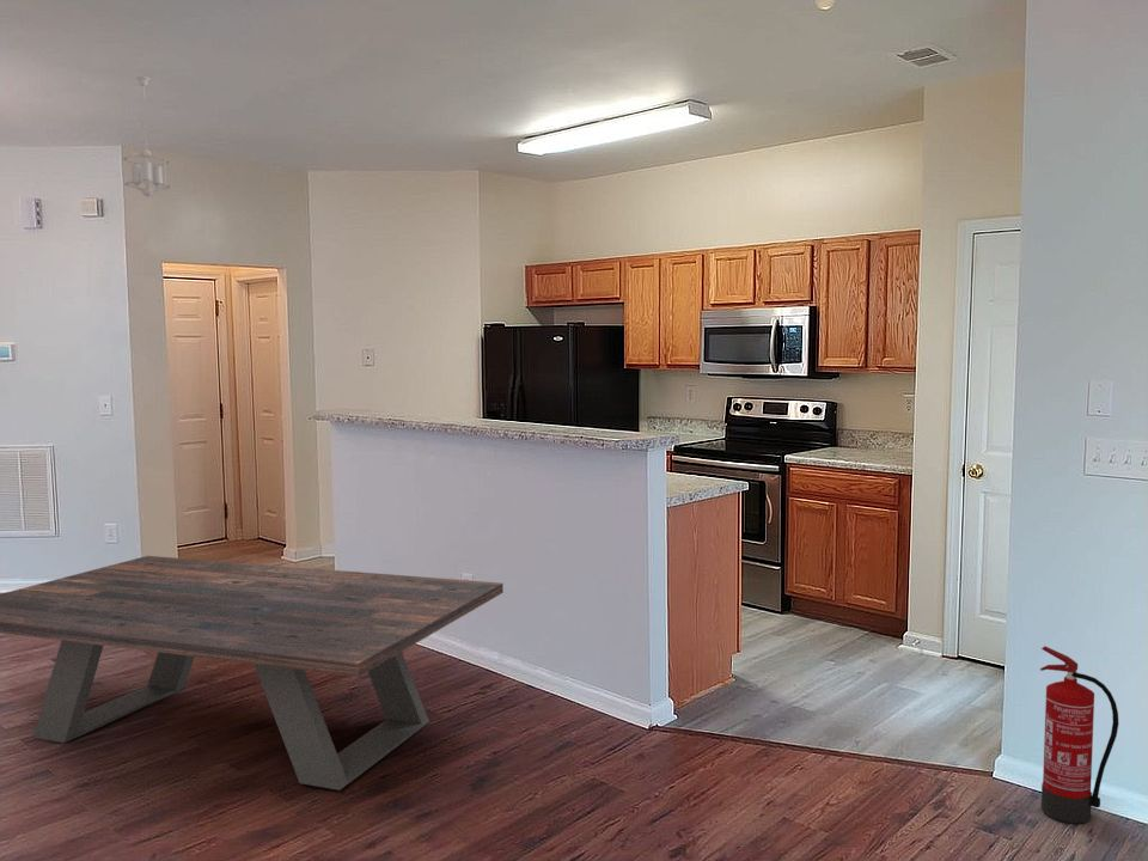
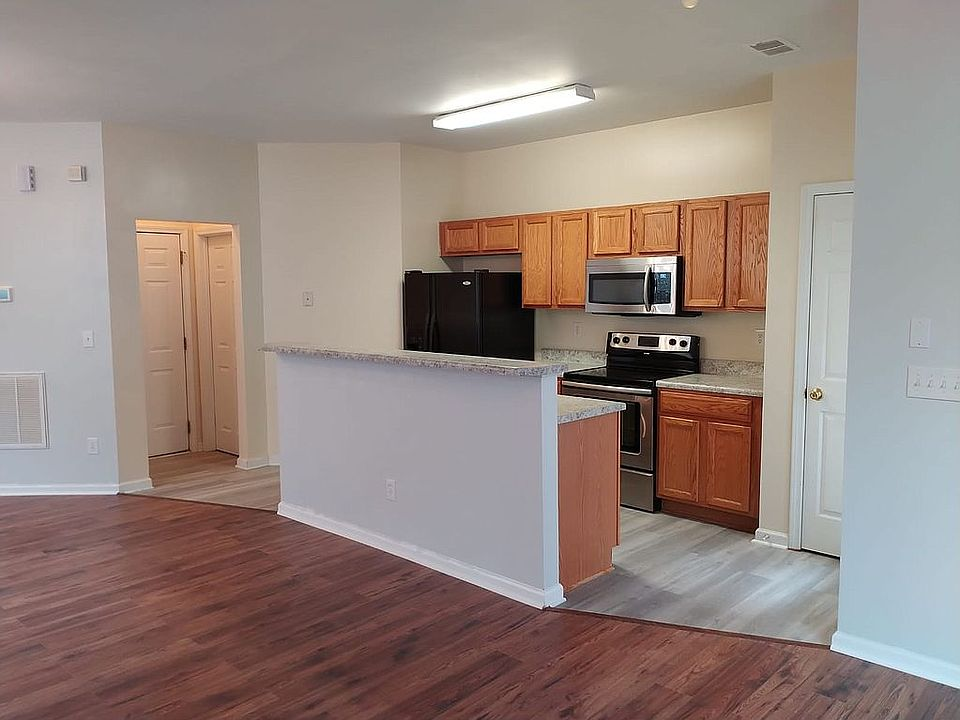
- fire extinguisher (1076, 734)
- pendant light (145, 138)
- dining table (231, 660)
